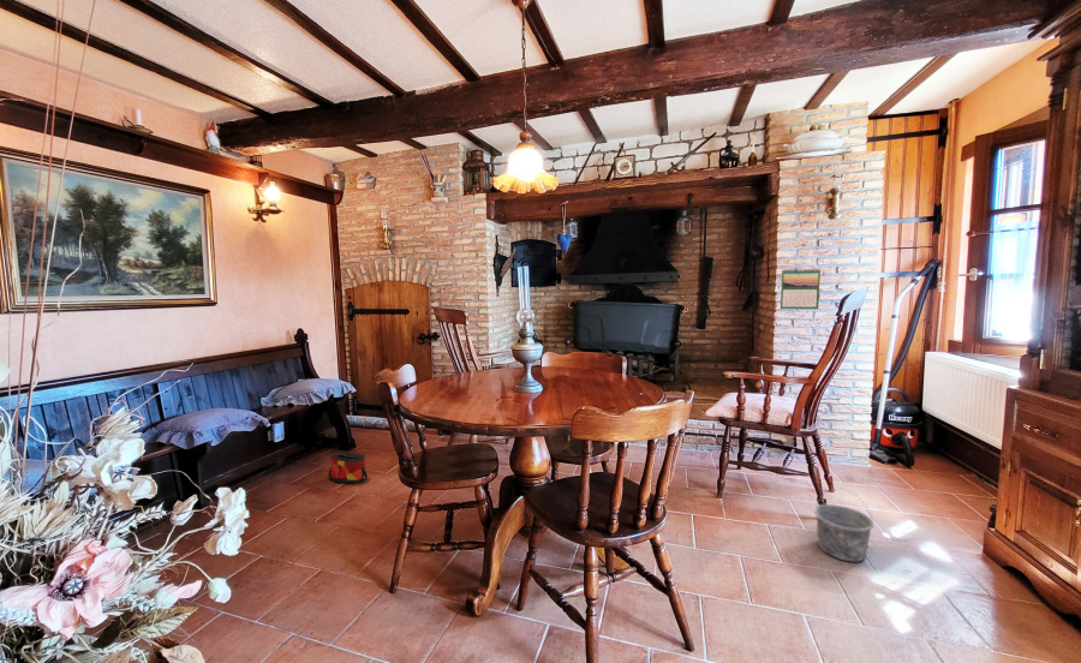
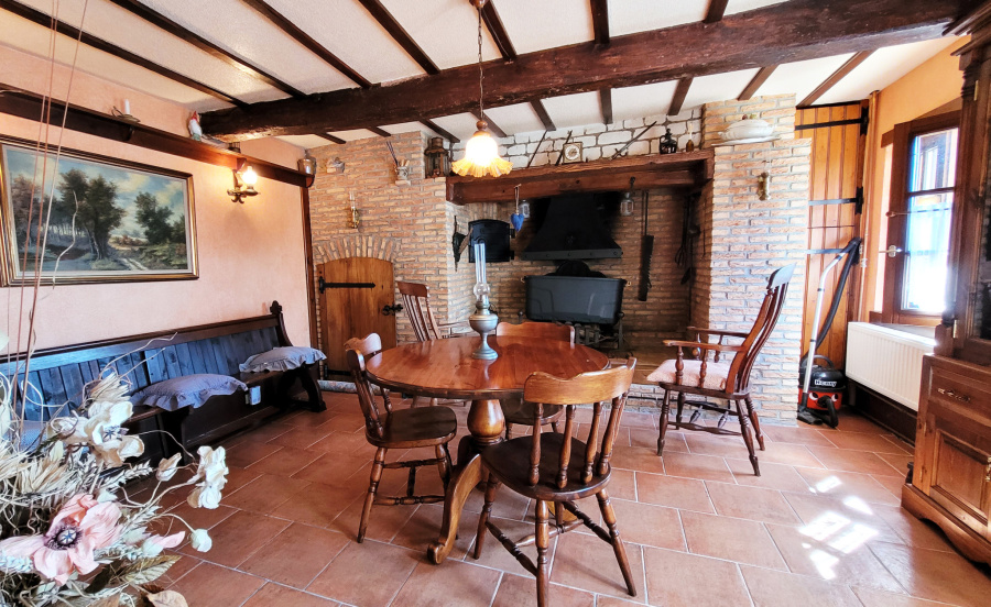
- bag (348, 466)
- bucket (842, 520)
- calendar (800, 288)
